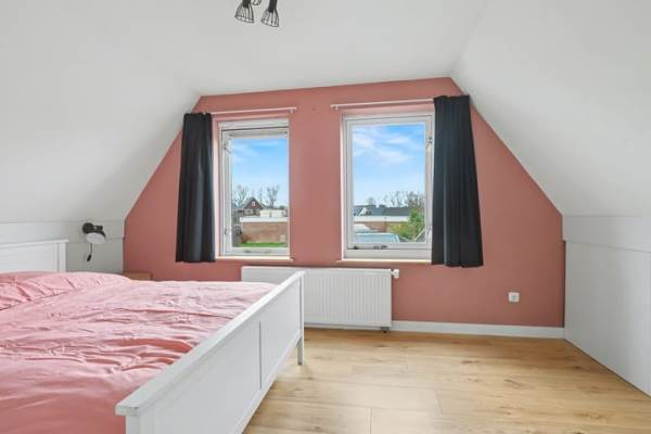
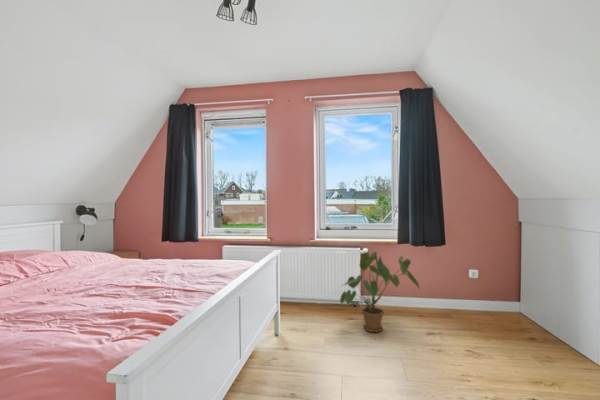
+ house plant (378, 289)
